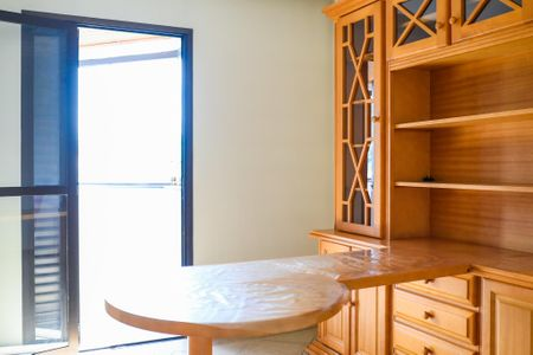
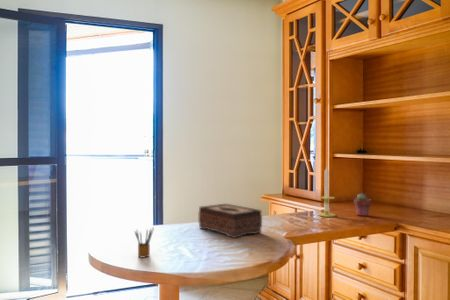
+ candle (326, 190)
+ potted succulent (362, 204)
+ tissue box (229, 219)
+ pencil box (143, 243)
